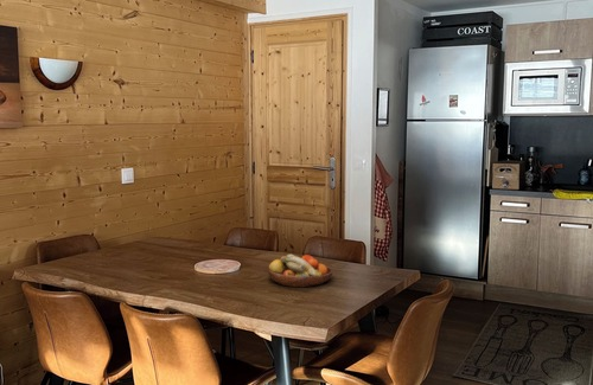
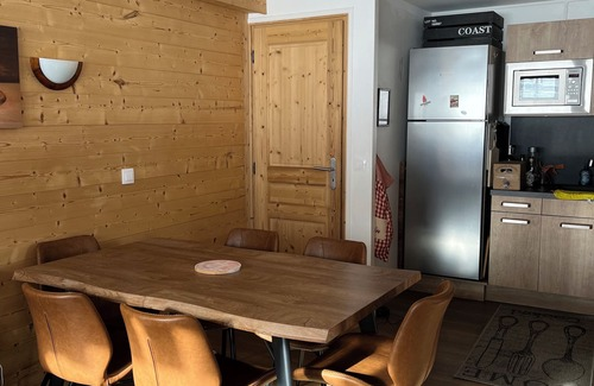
- fruit bowl (300, 267)
